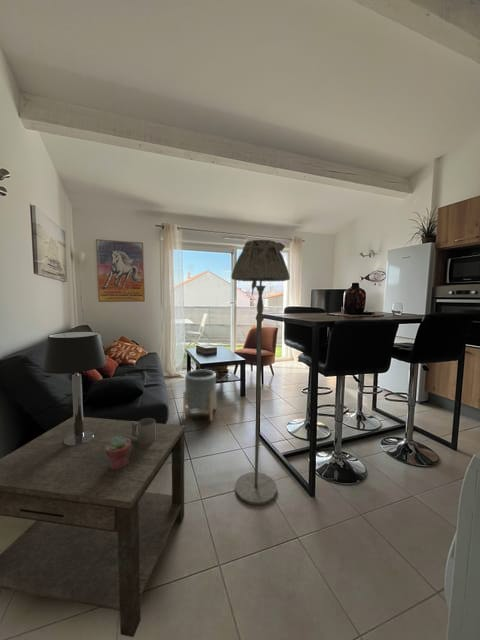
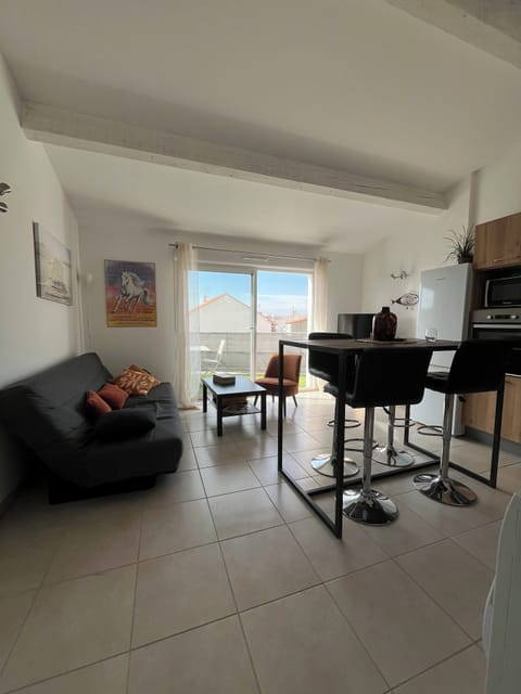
- planter (200, 394)
- mug (142, 430)
- floor lamp (258, 370)
- table lamp (77, 386)
- potted succulent (118, 450)
- side table (95, 502)
